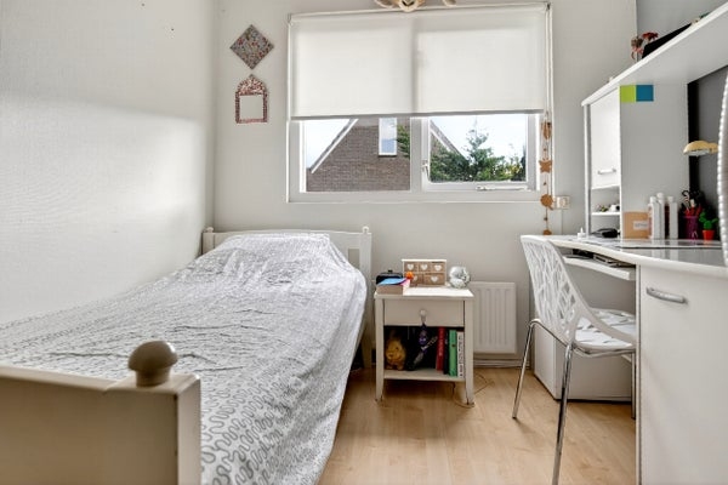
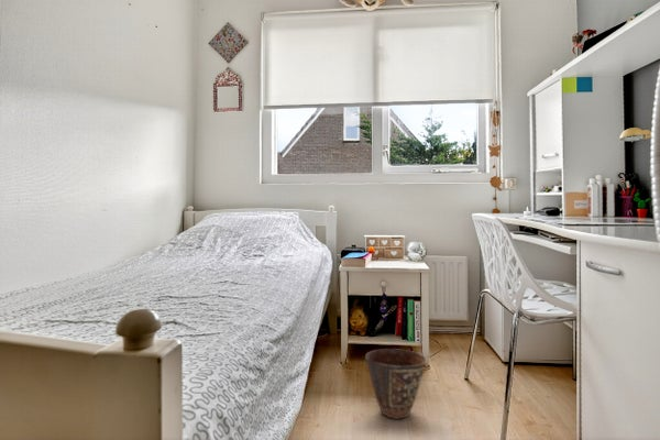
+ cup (395, 384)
